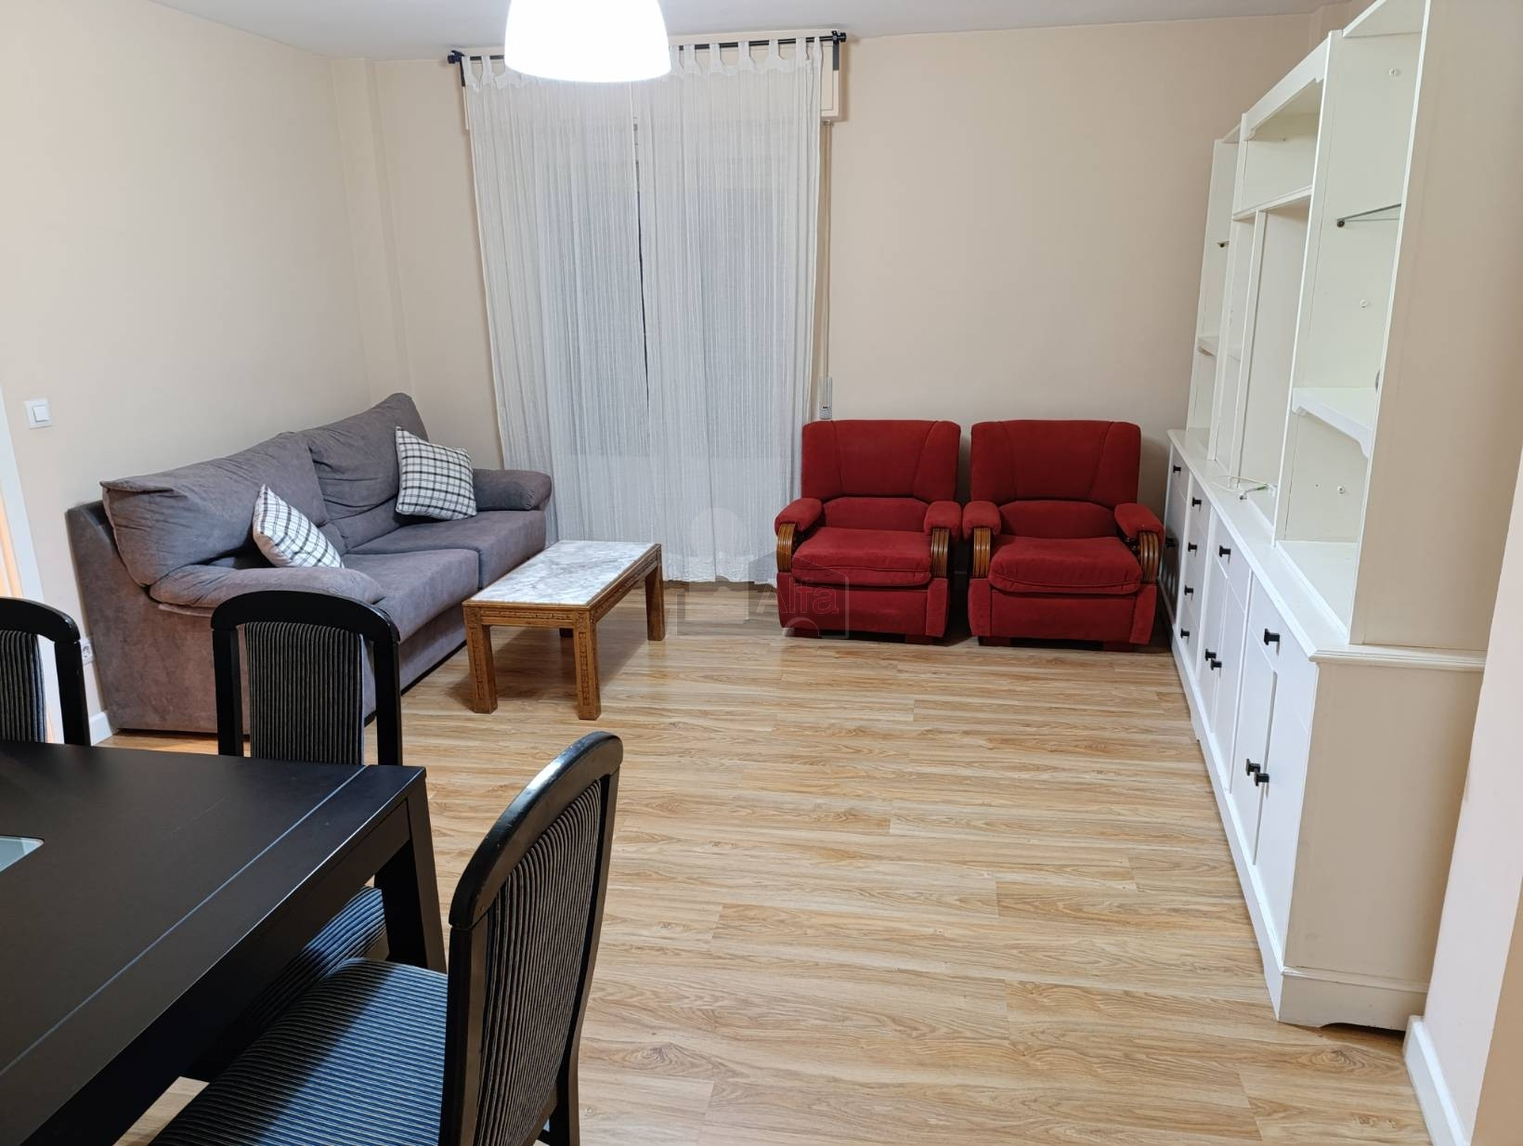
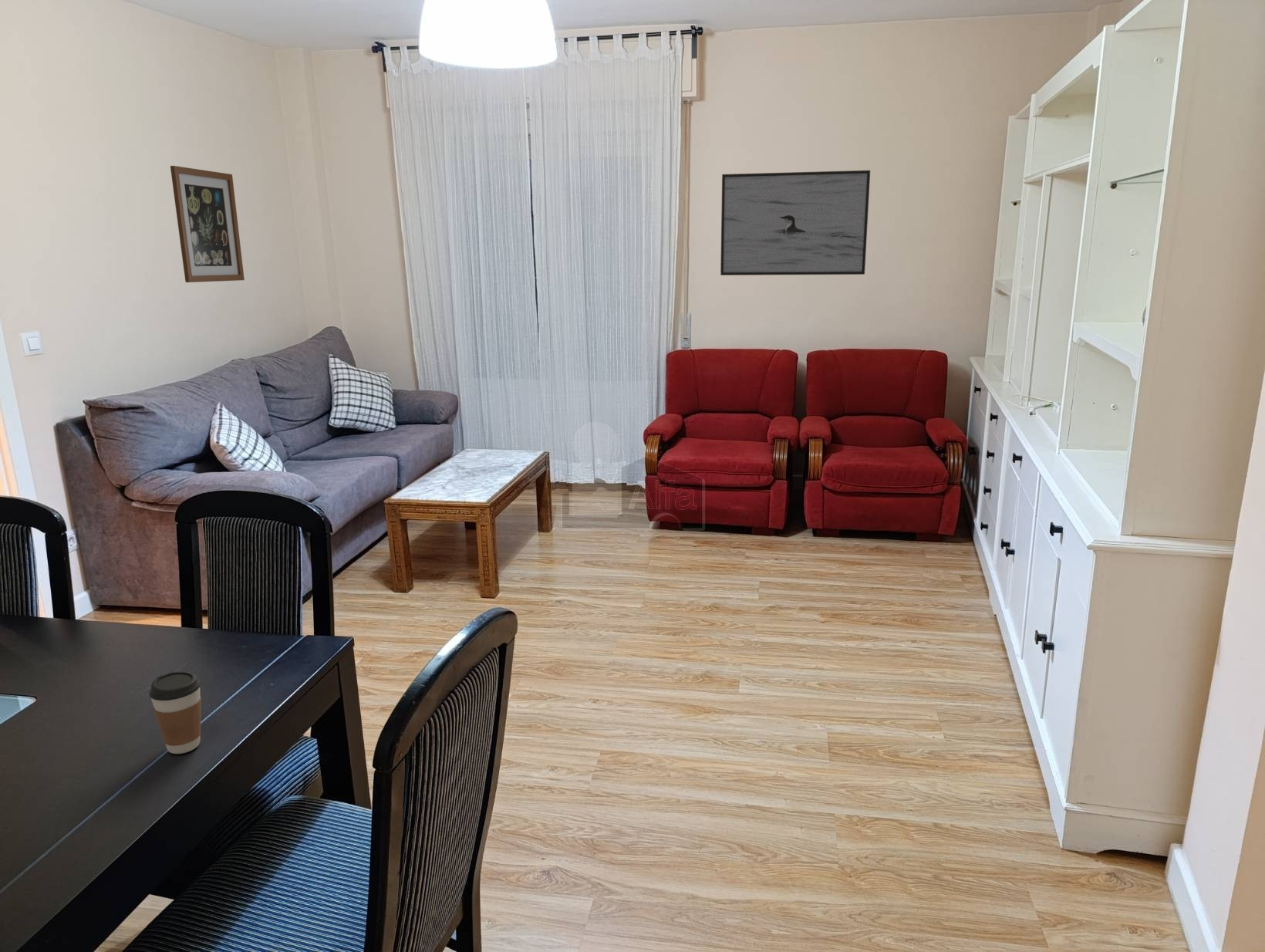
+ wall art (209, 226)
+ coffee cup (179, 713)
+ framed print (793, 224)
